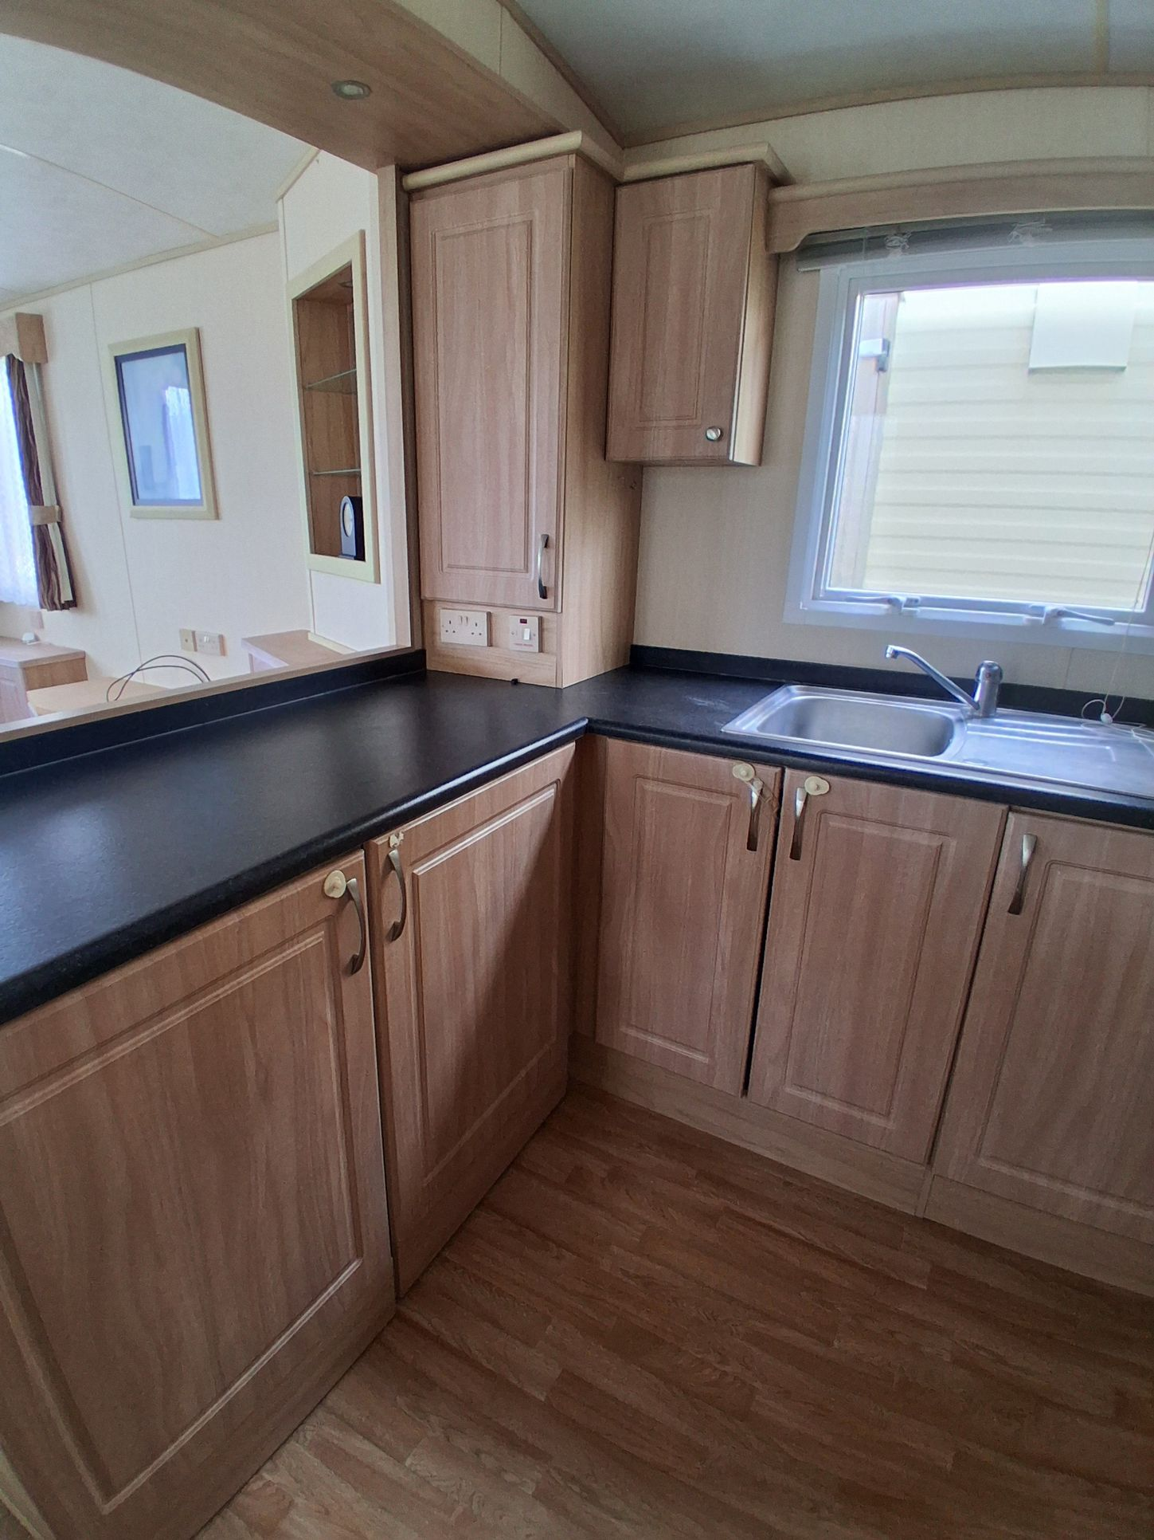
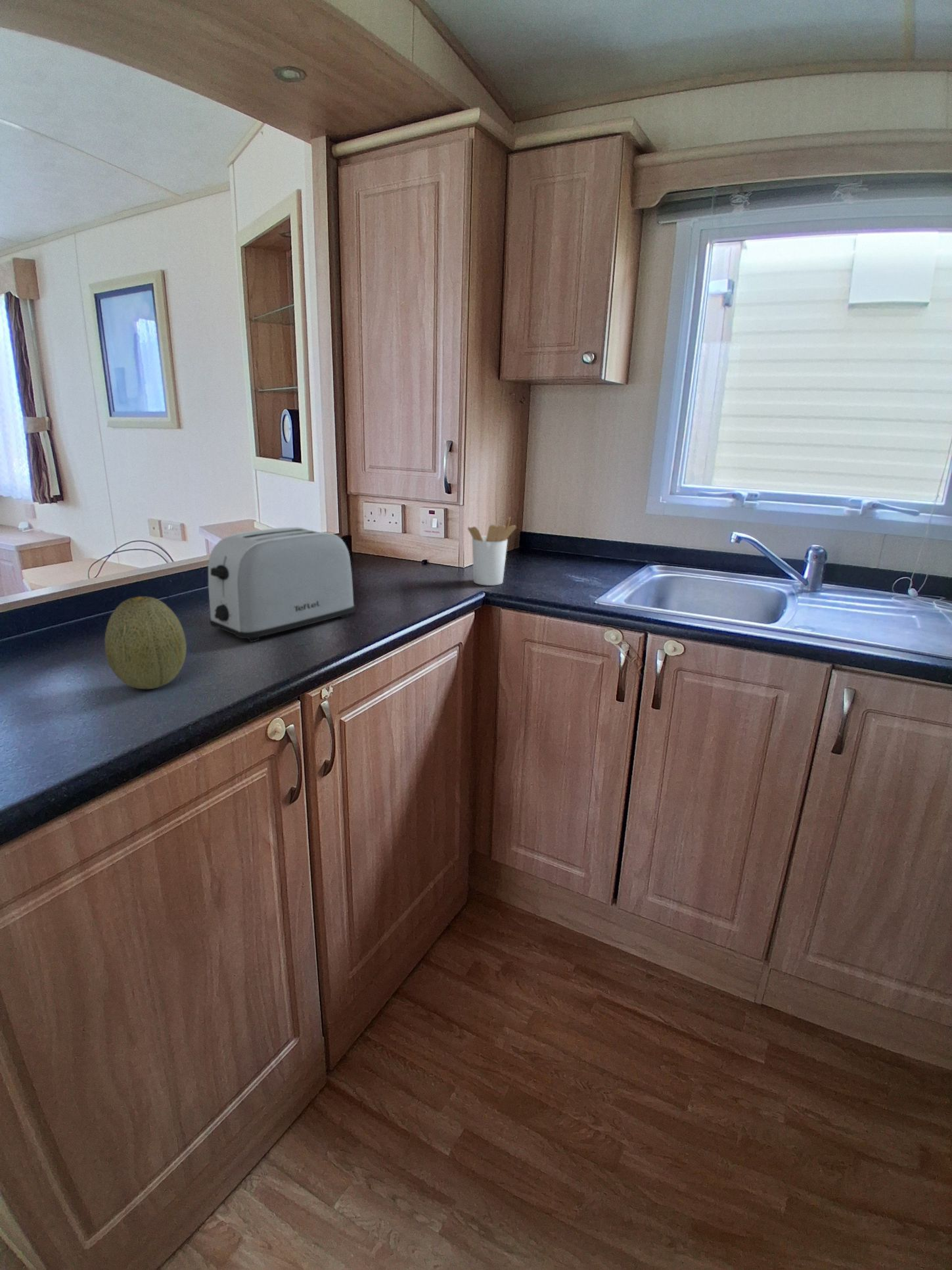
+ toaster (281, 578)
+ utensil holder (493, 552)
+ fruit (146, 642)
